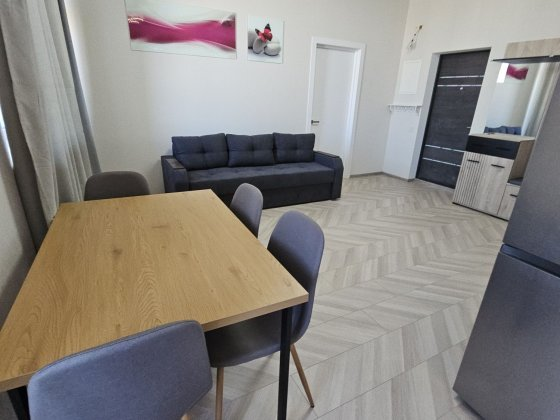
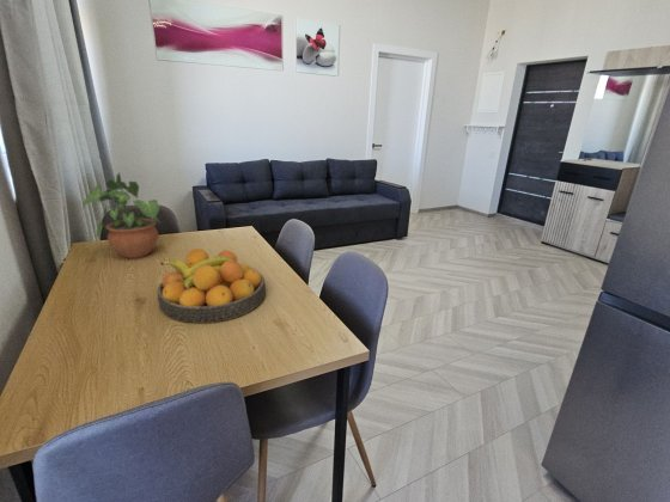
+ potted plant (127, 214)
+ fruit bowl (212, 276)
